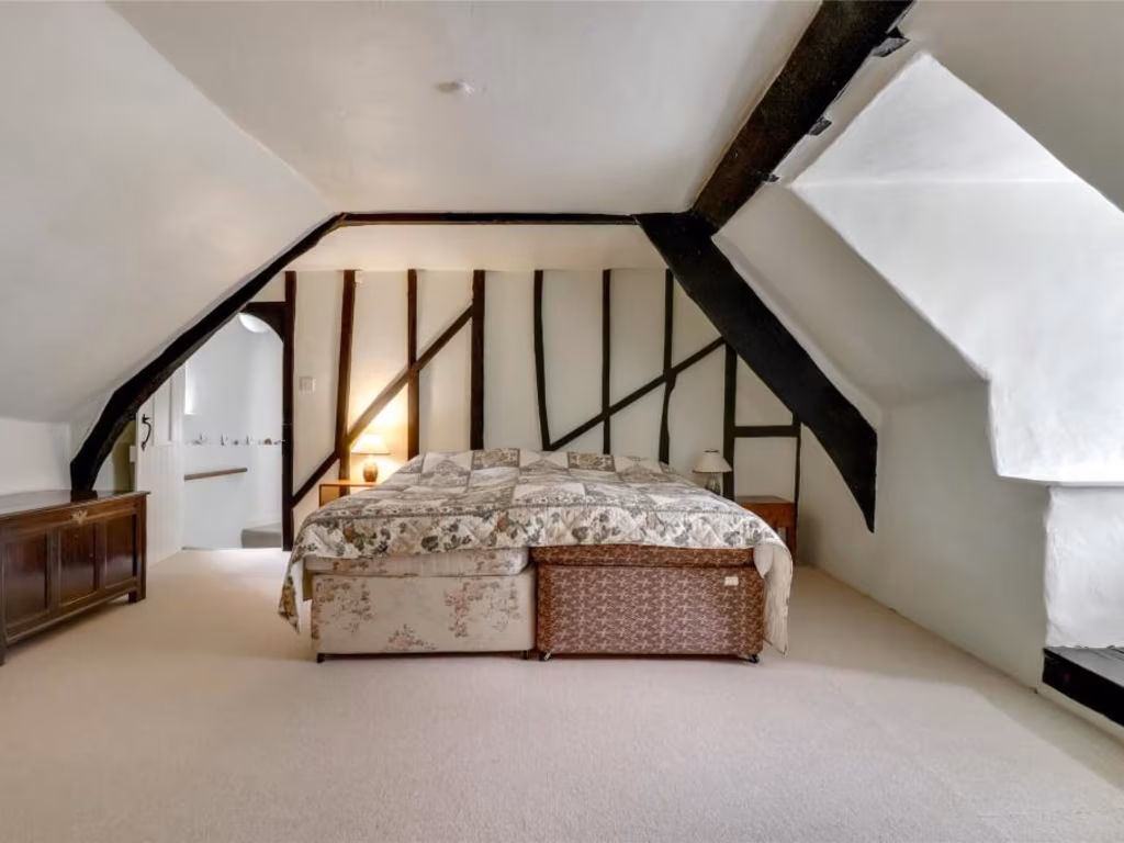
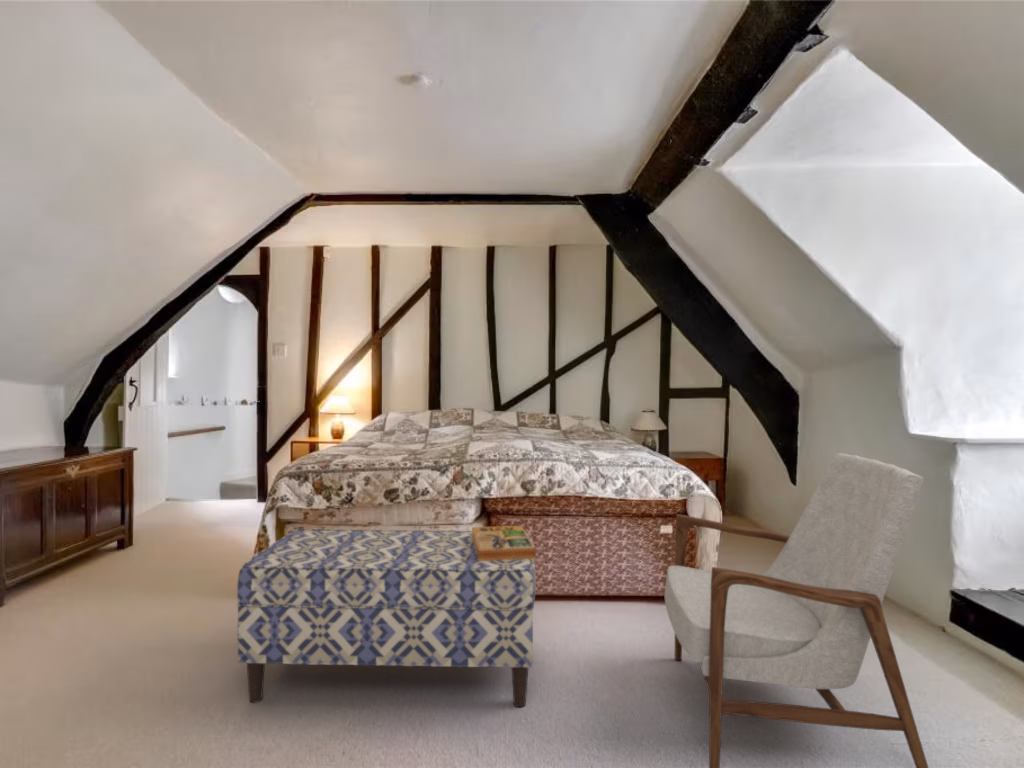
+ armchair (778, 586)
+ bench (399, 609)
+ decorative box (501, 541)
